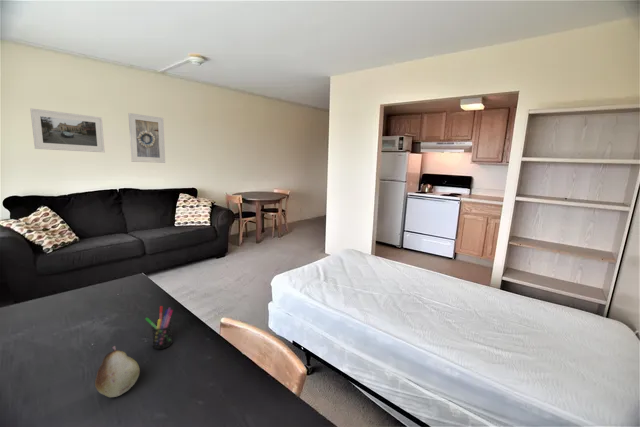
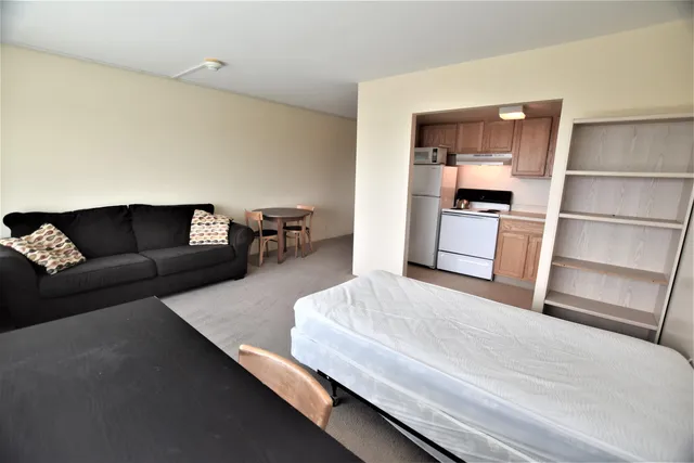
- pen holder (159, 327)
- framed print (70, 132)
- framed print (147, 139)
- fruit (118, 370)
